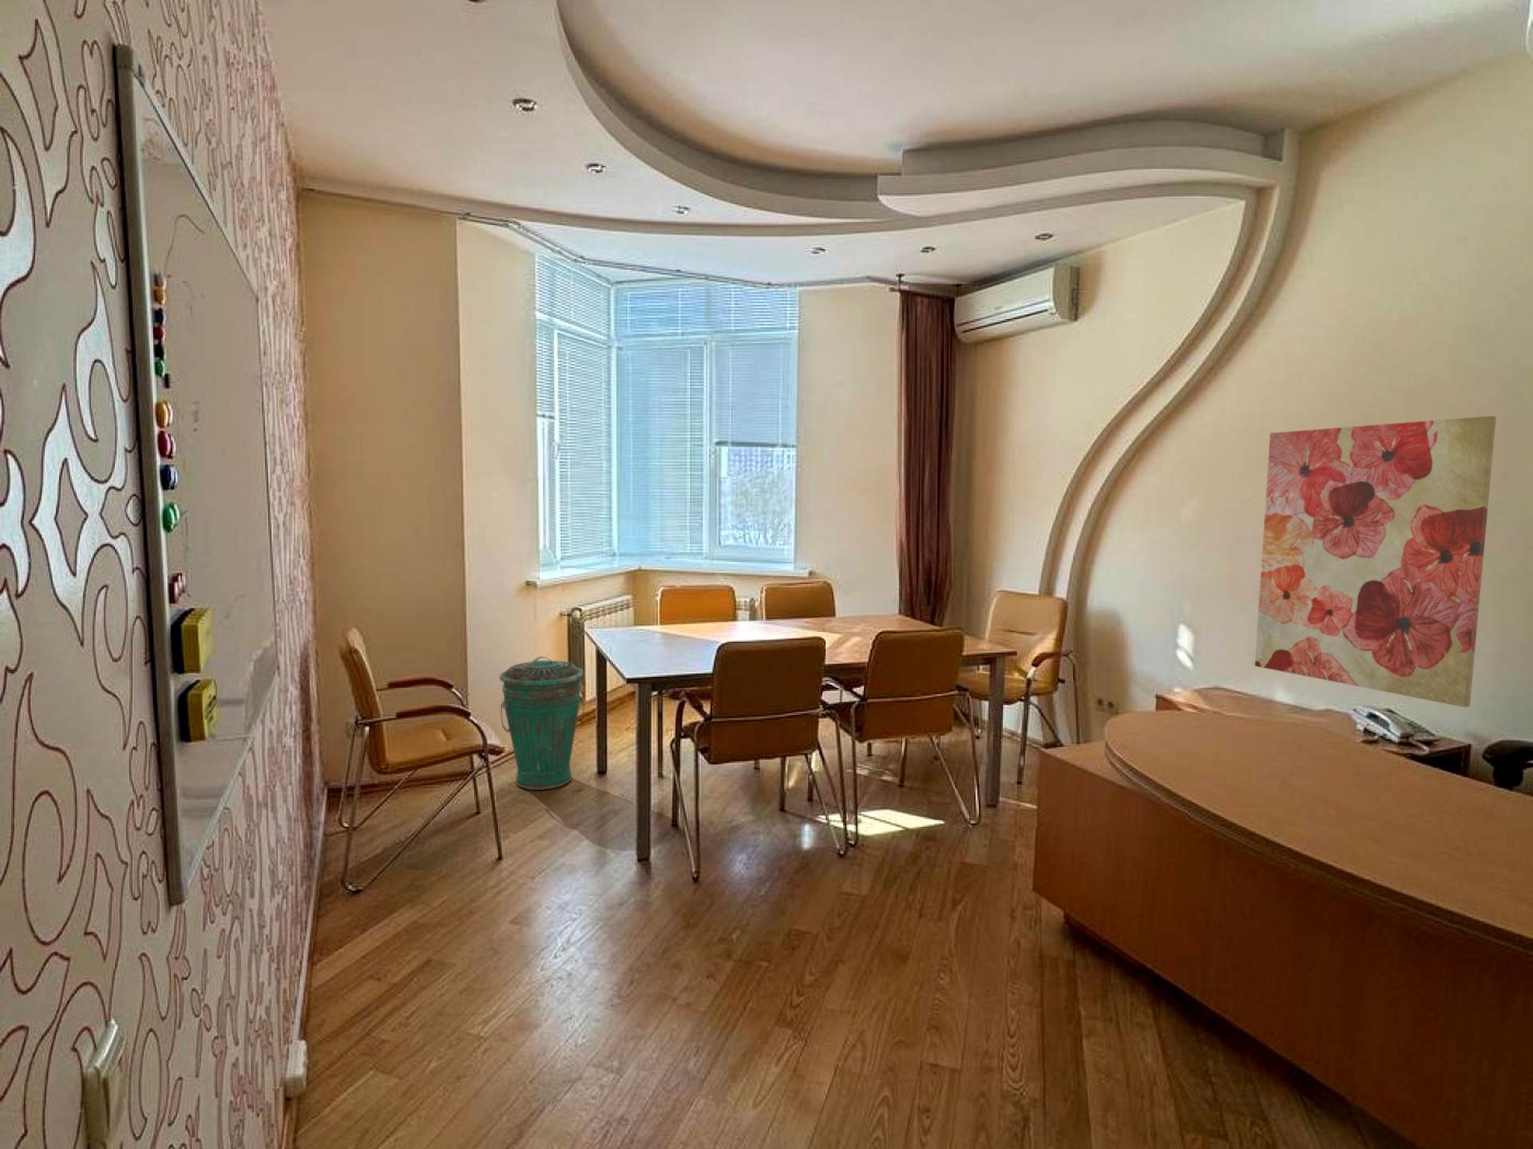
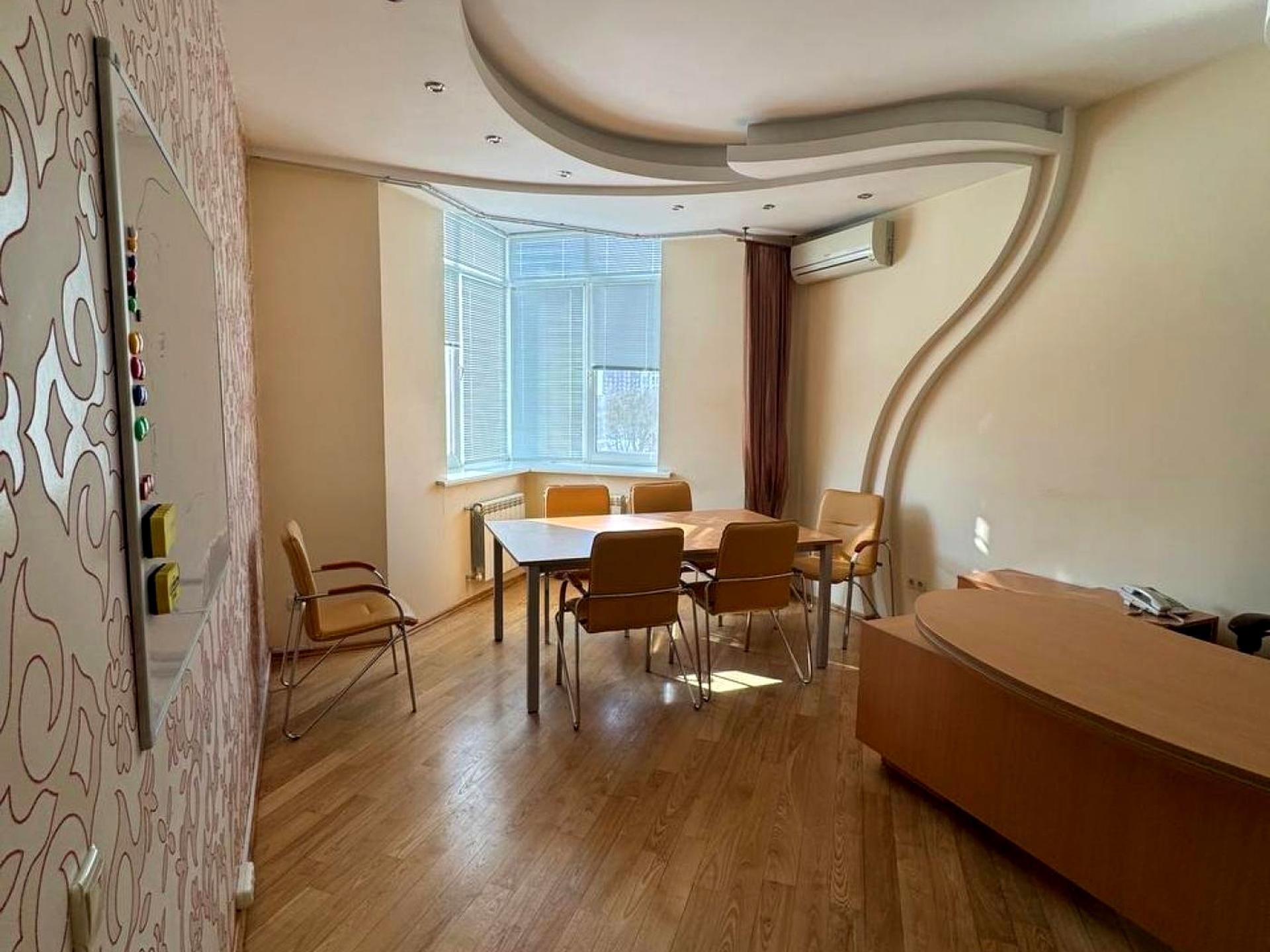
- trash can (542, 719)
- wall art (1359, 556)
